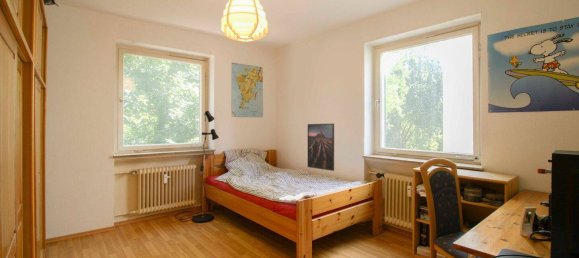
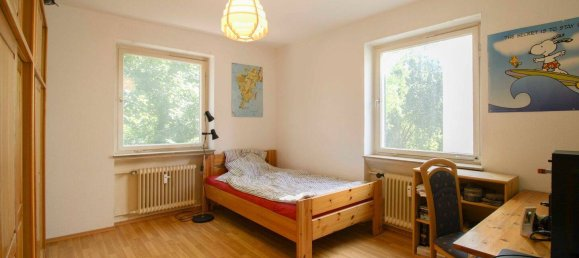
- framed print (320, 146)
